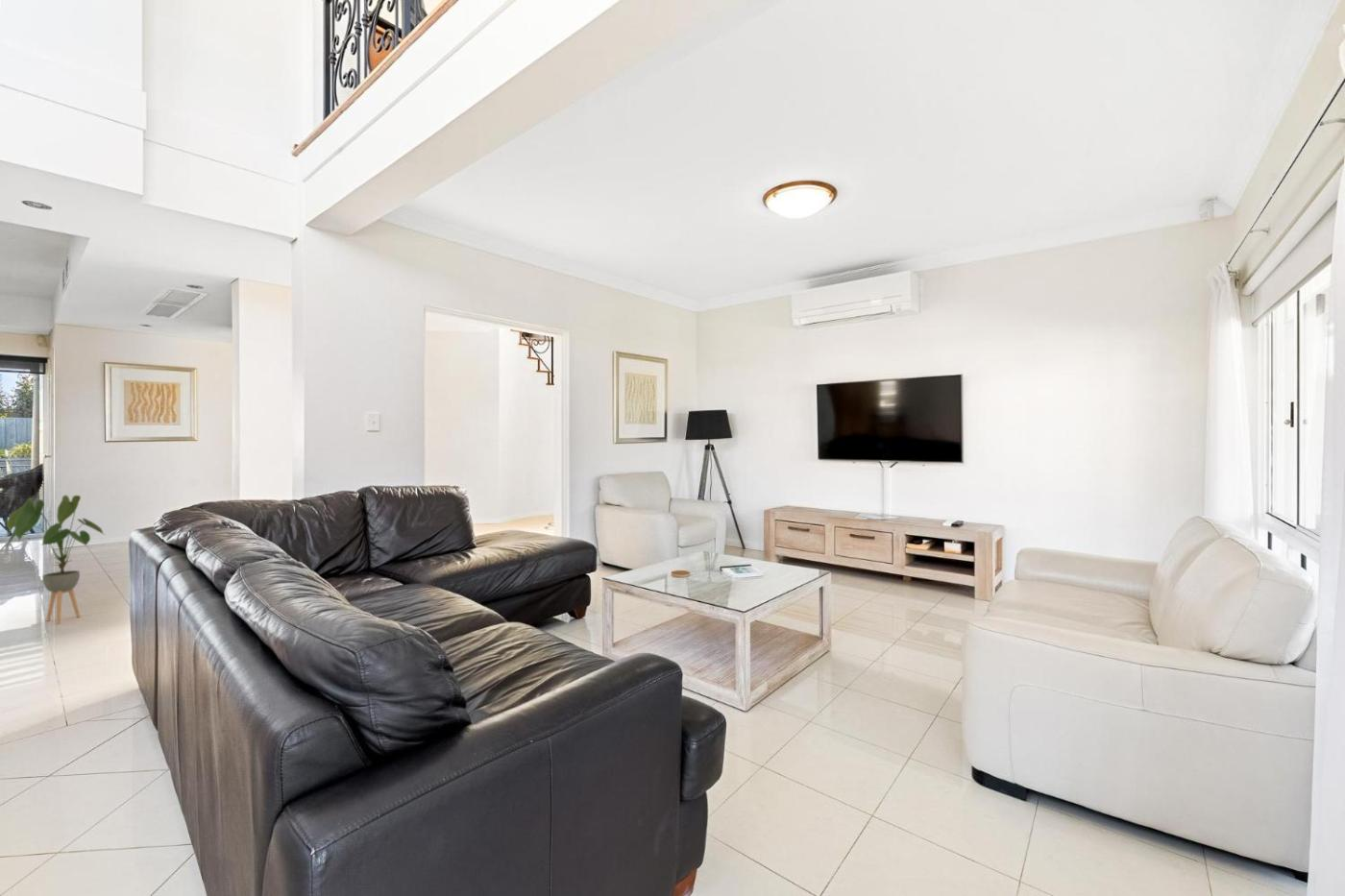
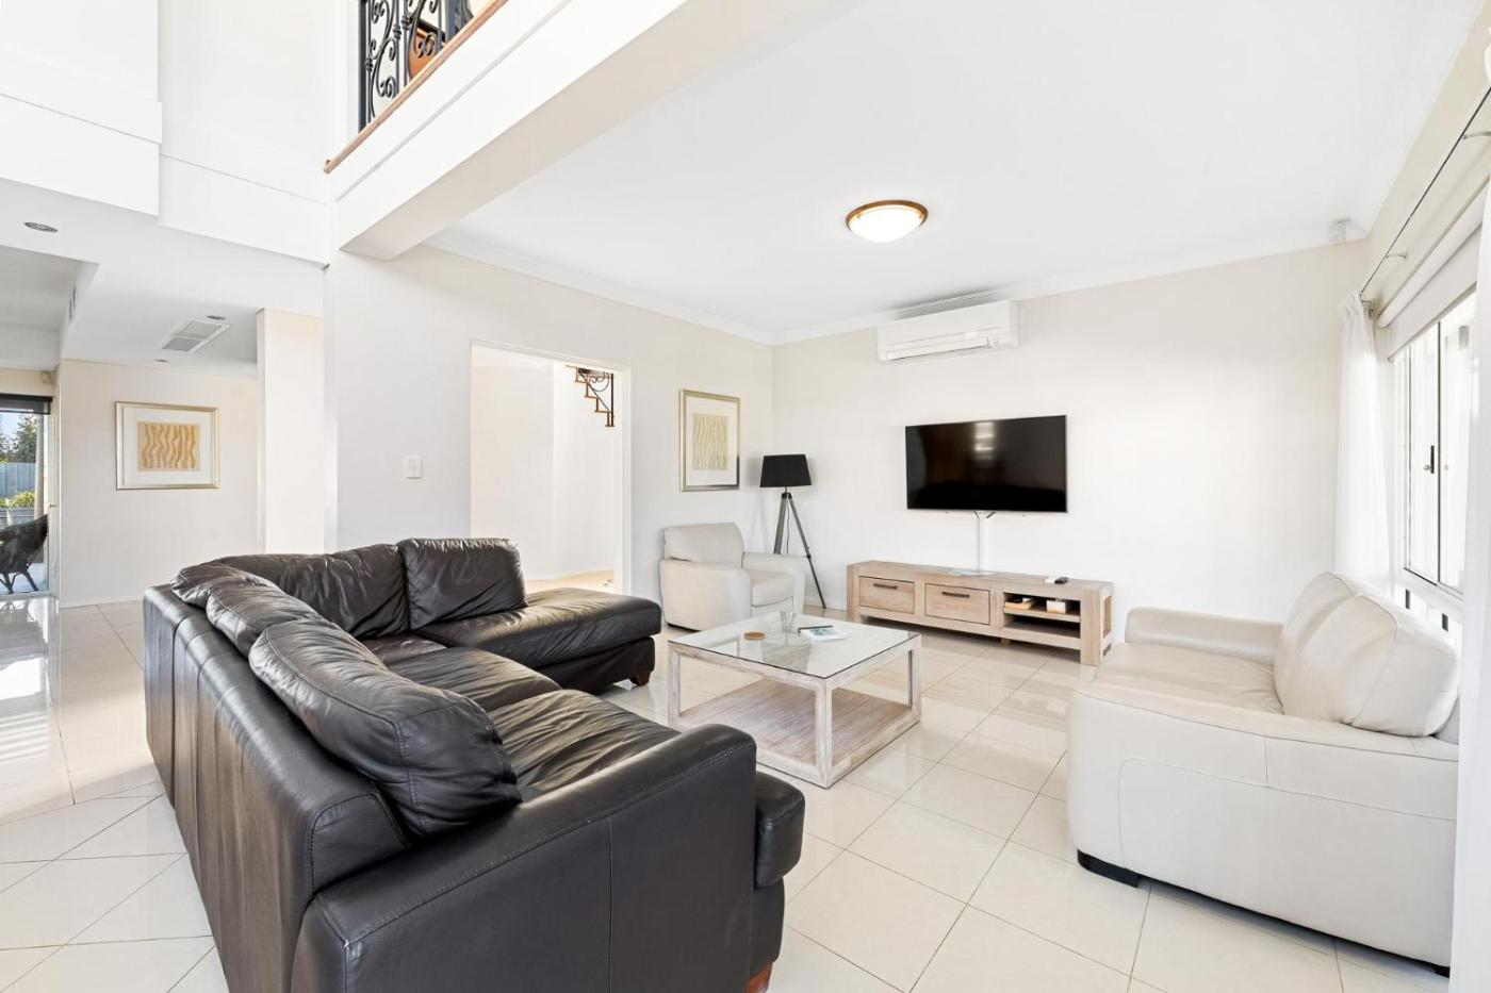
- house plant (55, 562)
